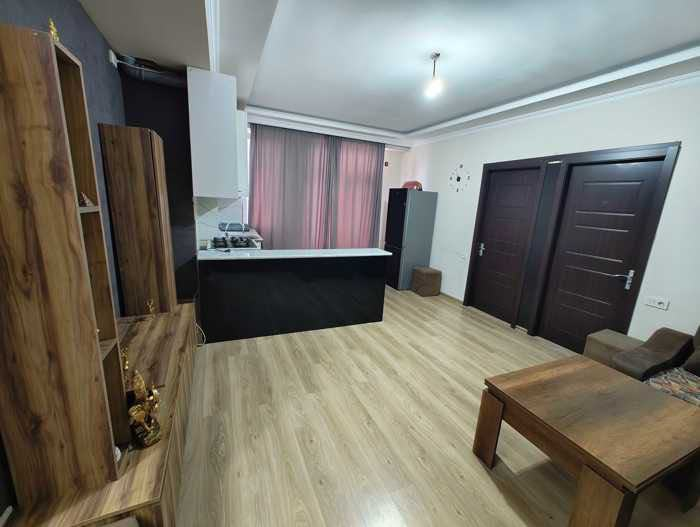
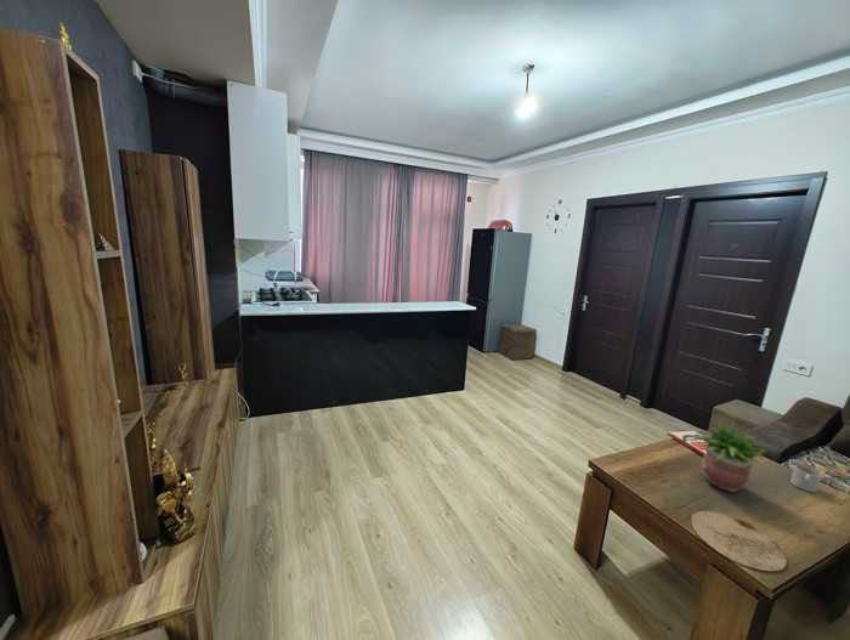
+ plate (735, 536)
+ book (698, 443)
+ potted plant (730, 455)
+ mug (805, 478)
